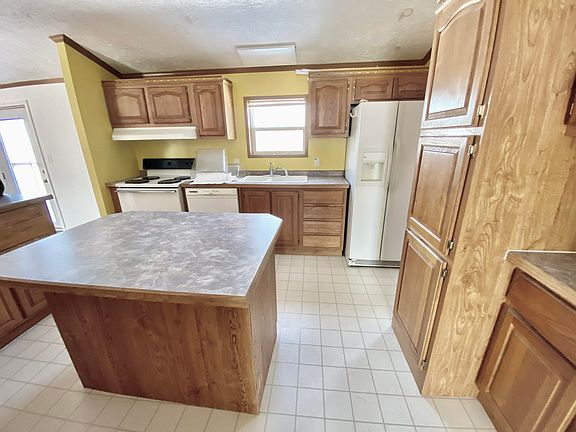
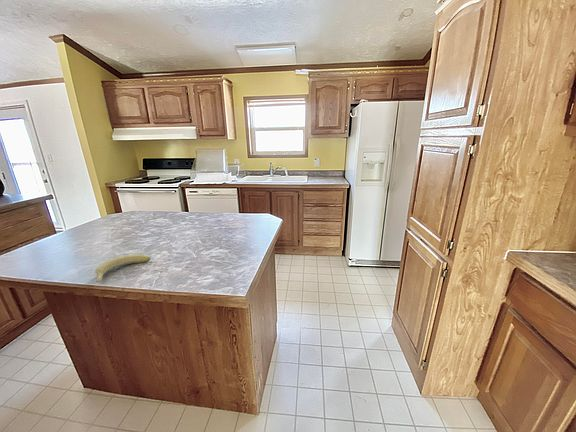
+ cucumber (117, 266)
